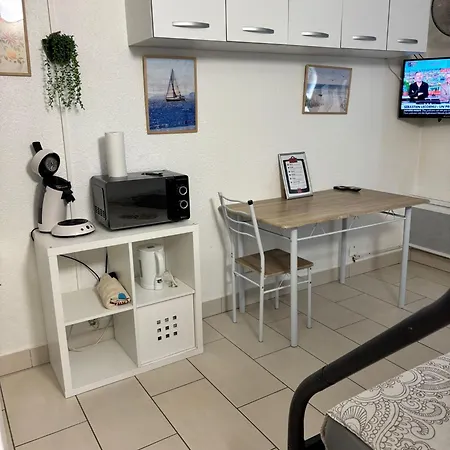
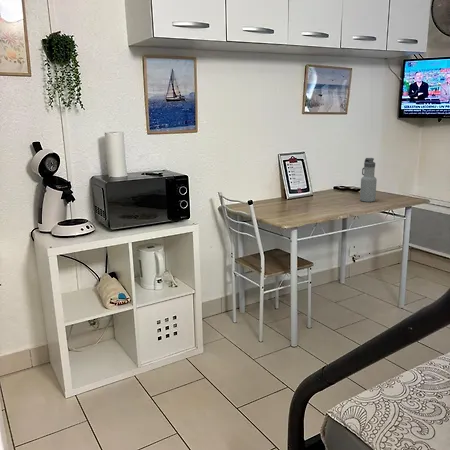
+ water bottle (368, 179)
